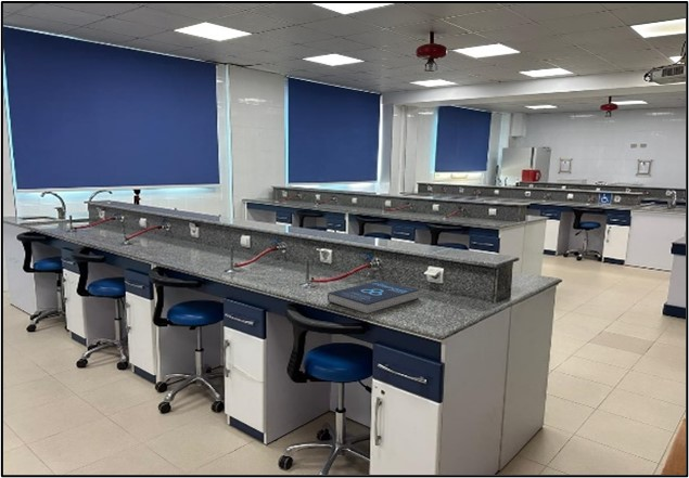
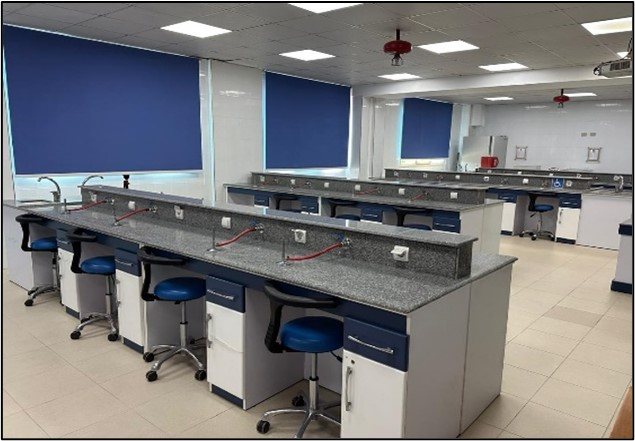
- book (373, 295)
